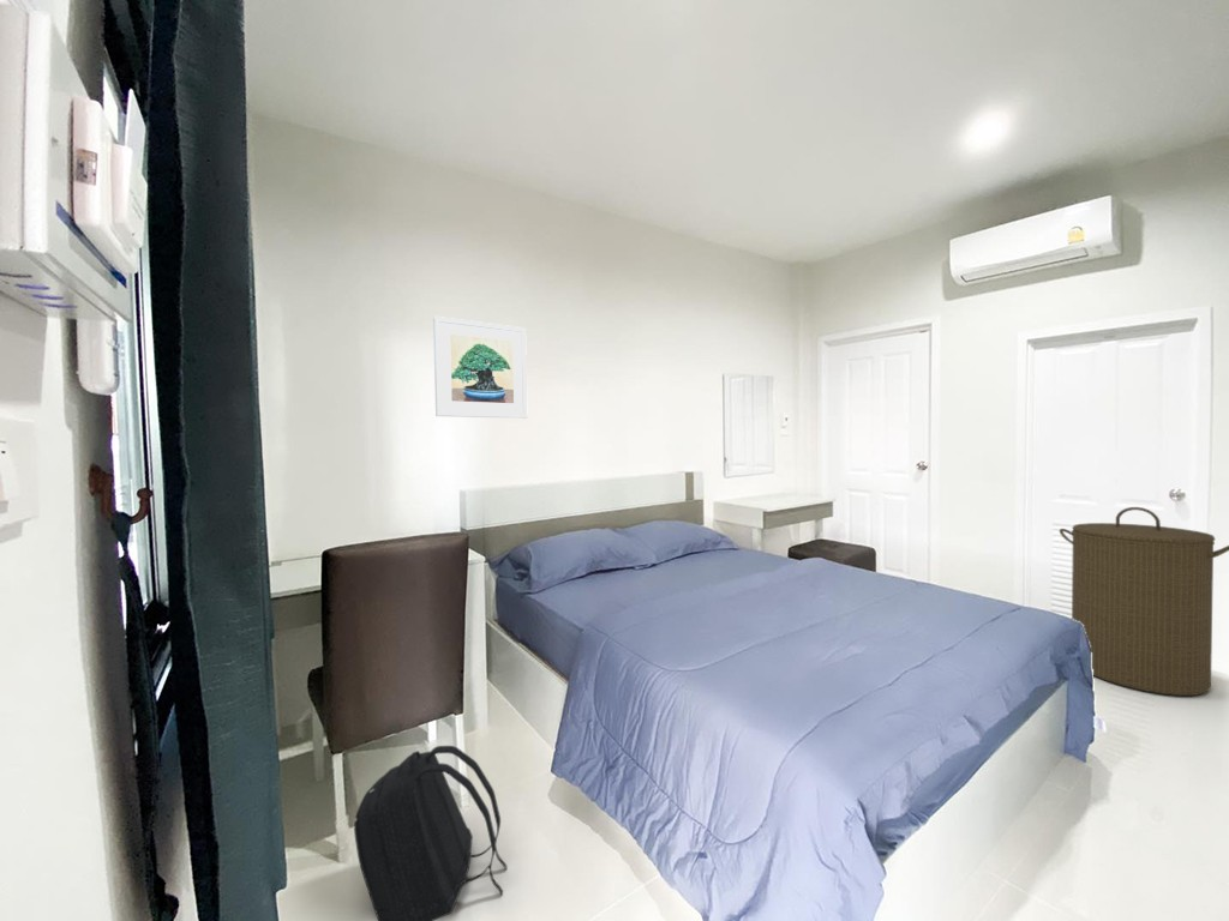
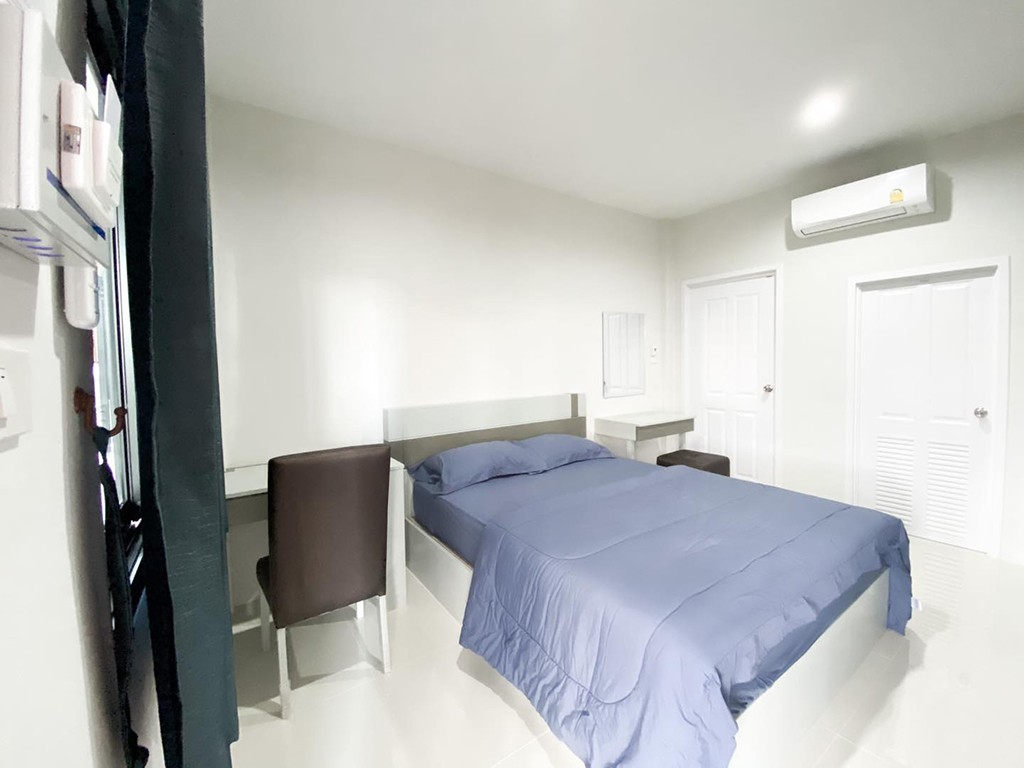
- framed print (482, 369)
- backpack (434, 818)
- laundry hamper (1138, 590)
